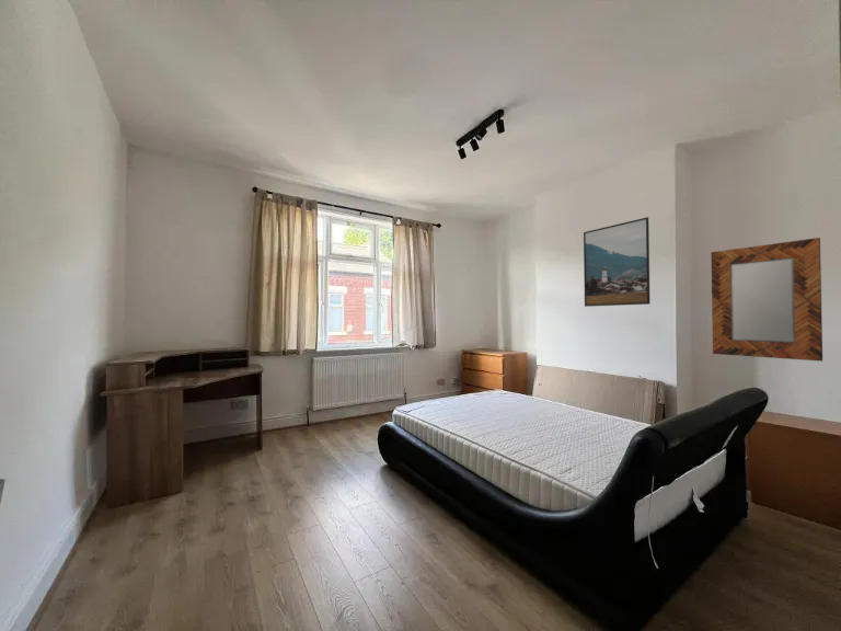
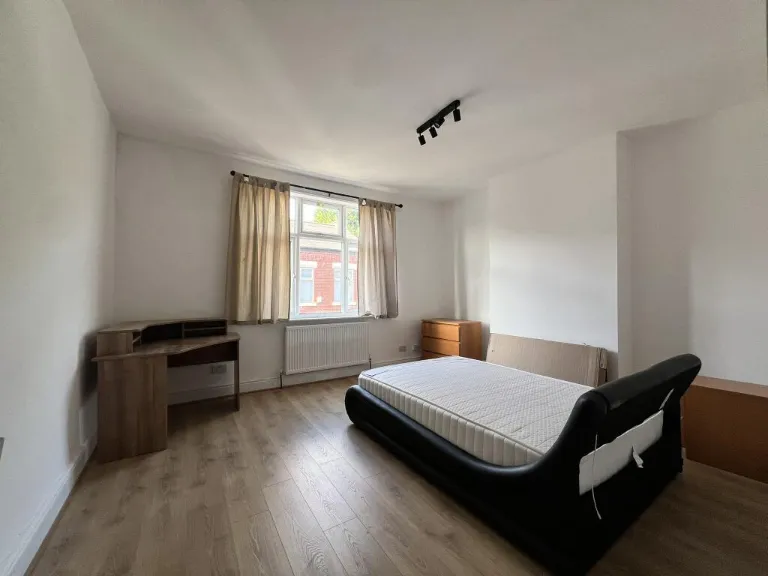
- home mirror (761, 301)
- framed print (613, 265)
